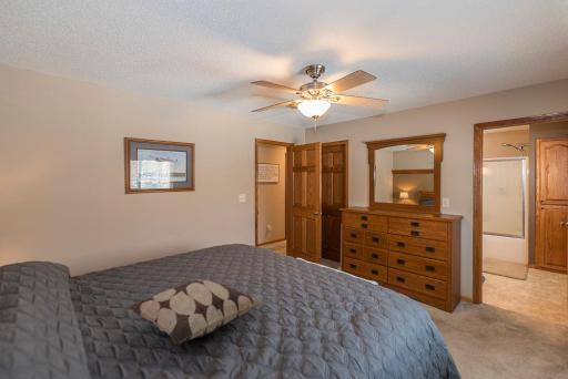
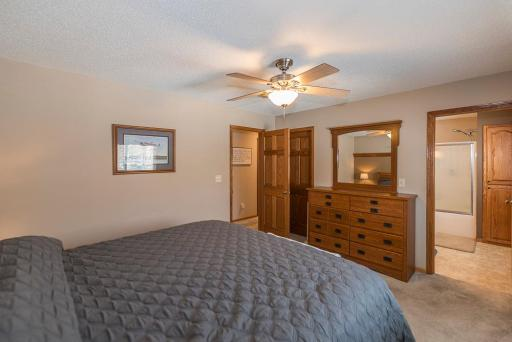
- decorative pillow (197, 304)
